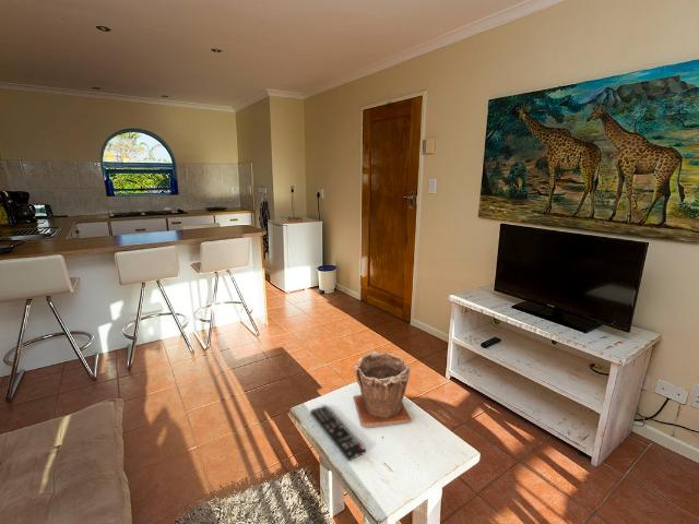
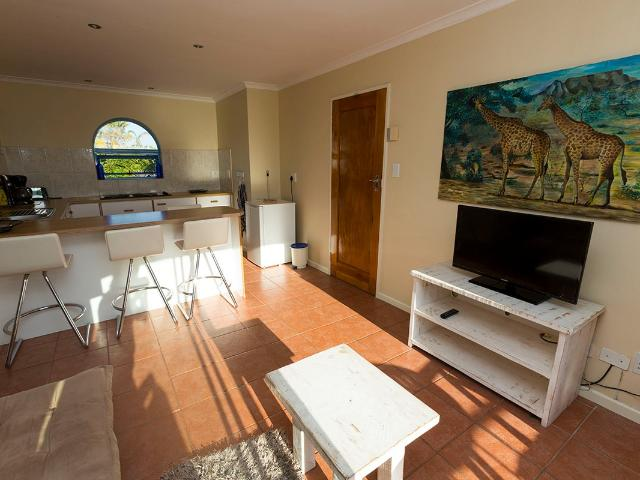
- plant pot (381, 385)
- remote control (335, 430)
